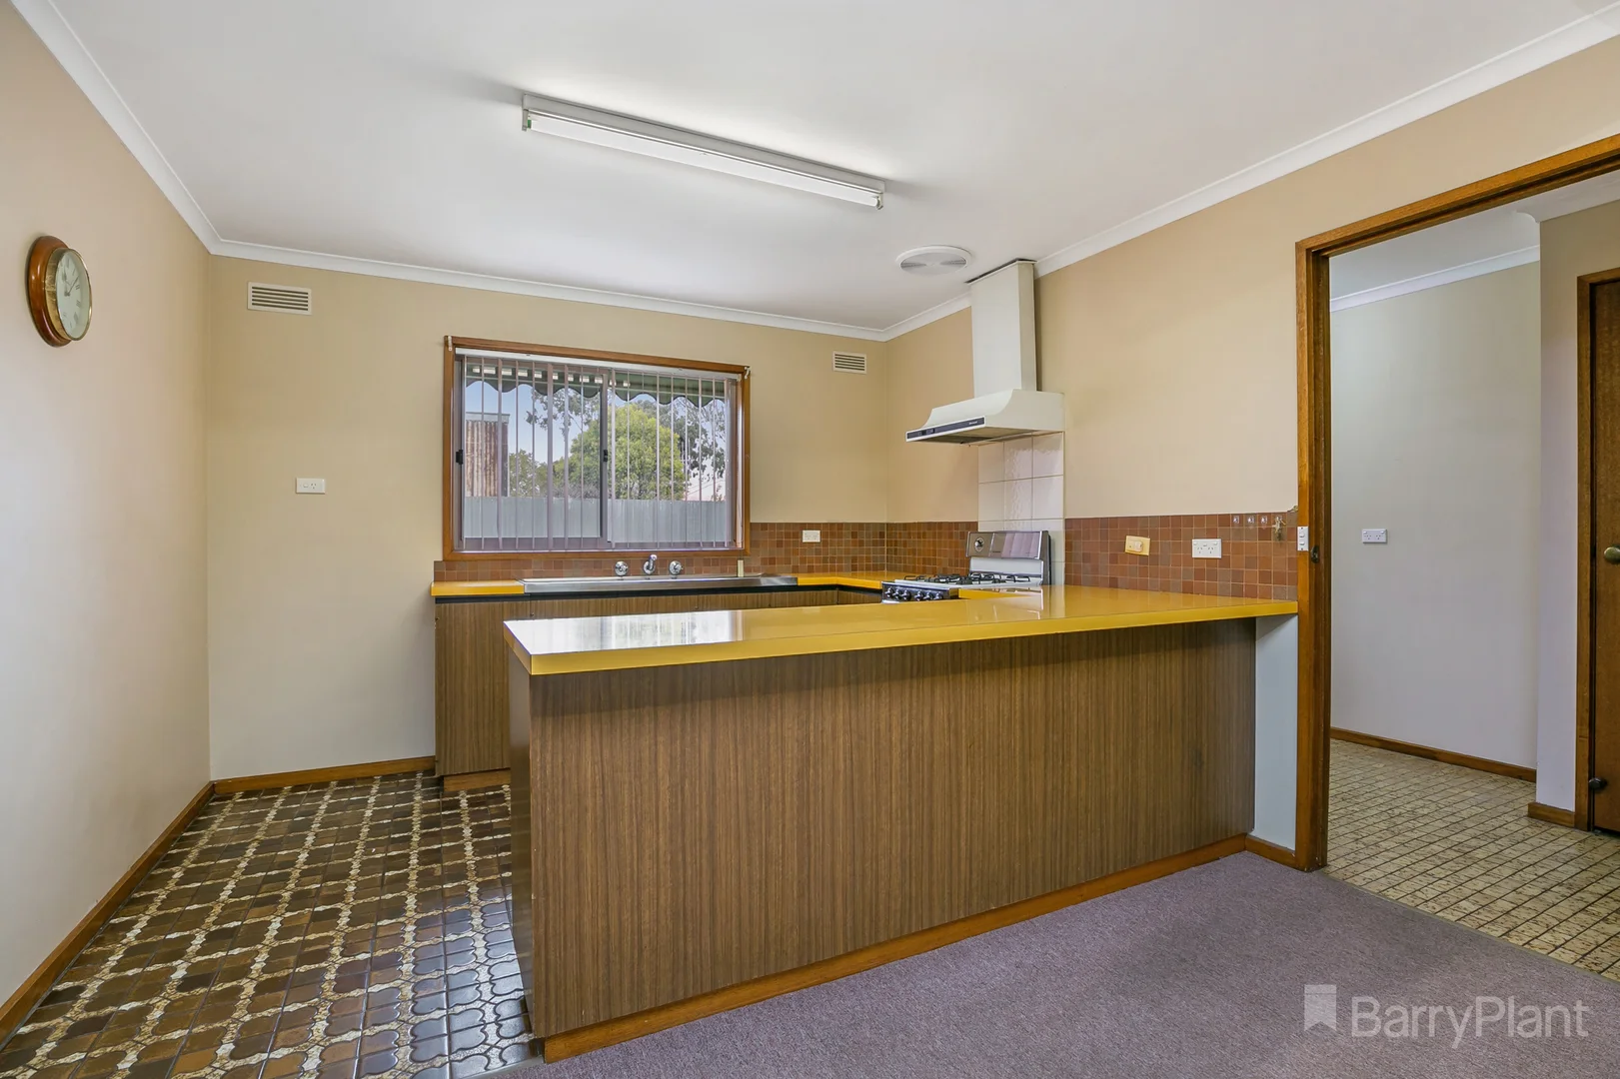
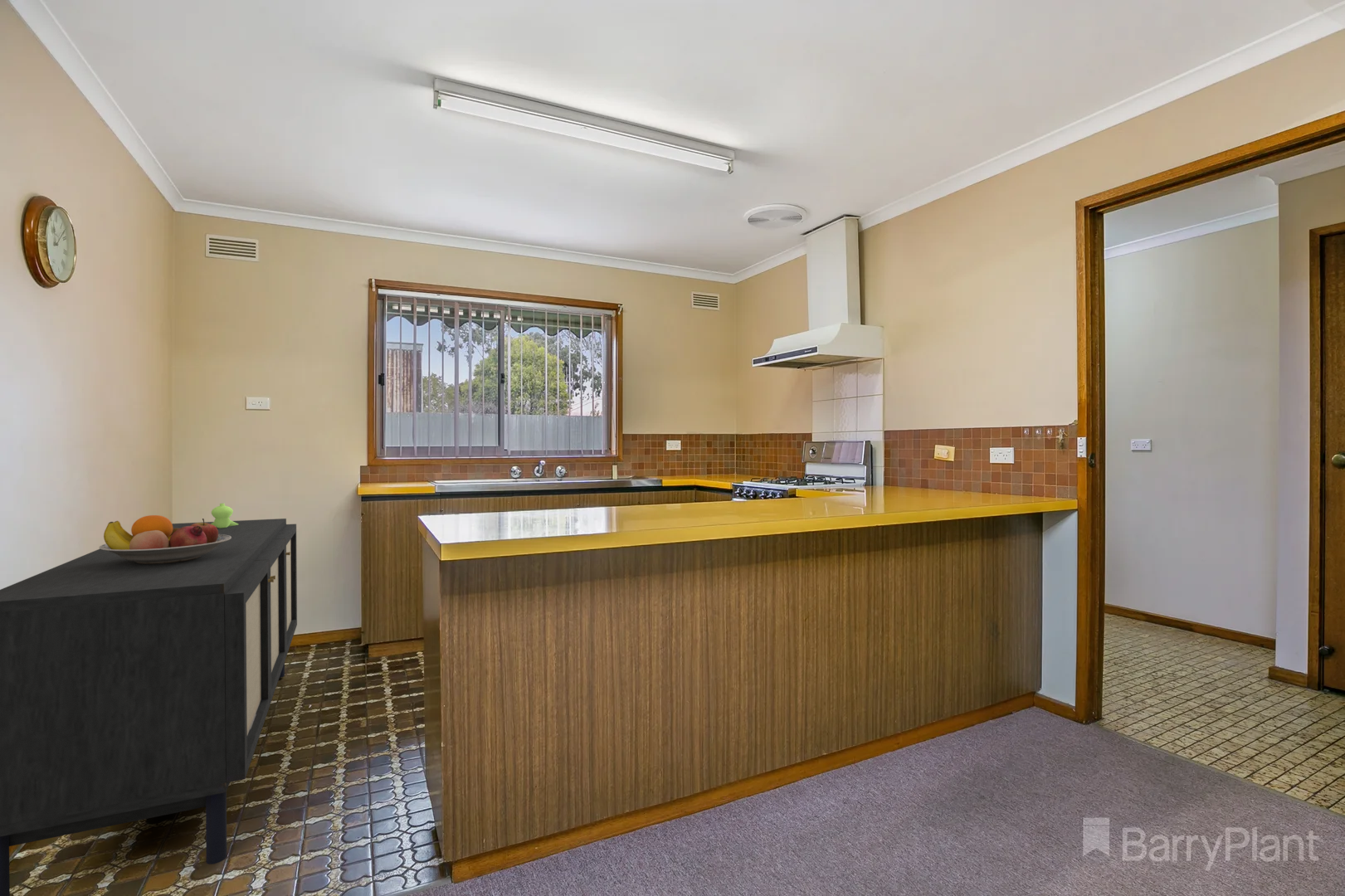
+ vase (222, 514)
+ fruit bowl (168, 536)
+ sideboard (193, 649)
